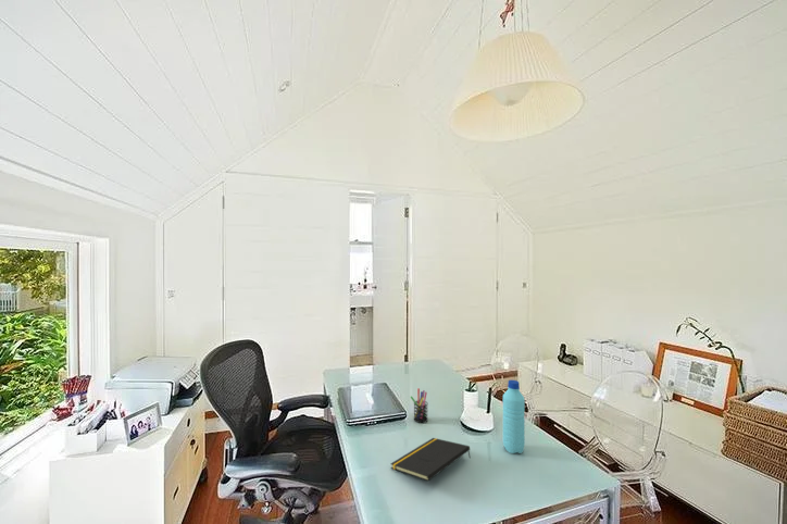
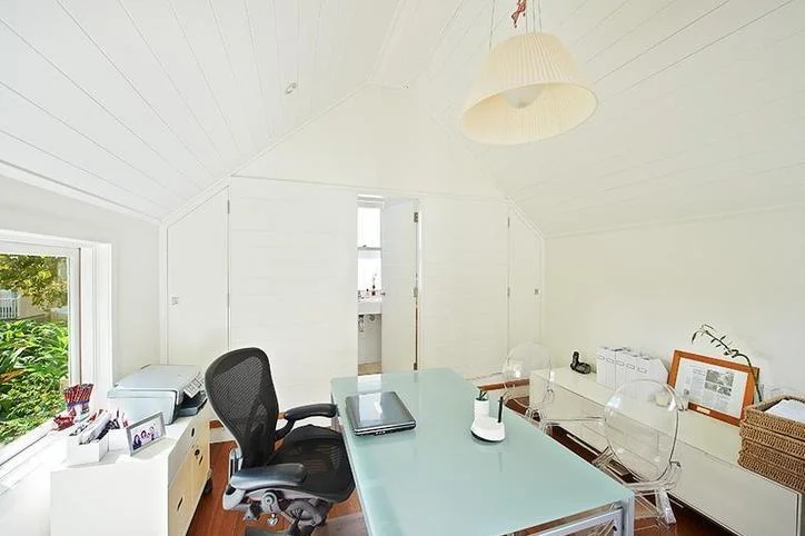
- pen holder (419, 404)
- notepad (430, 457)
- water bottle (513, 415)
